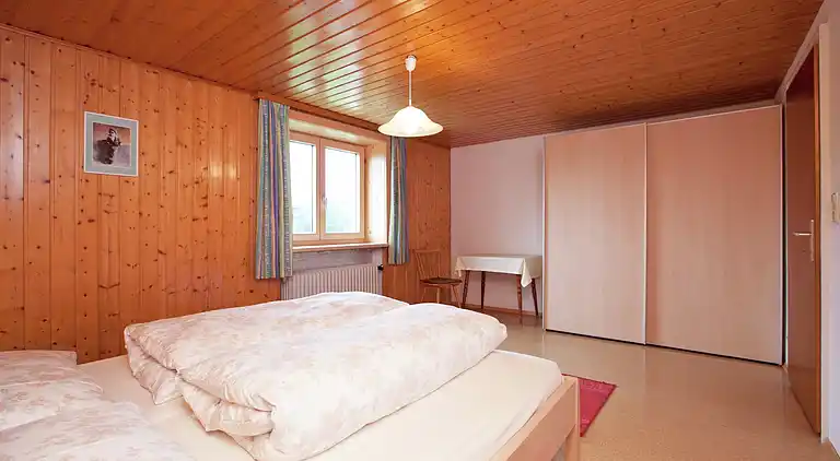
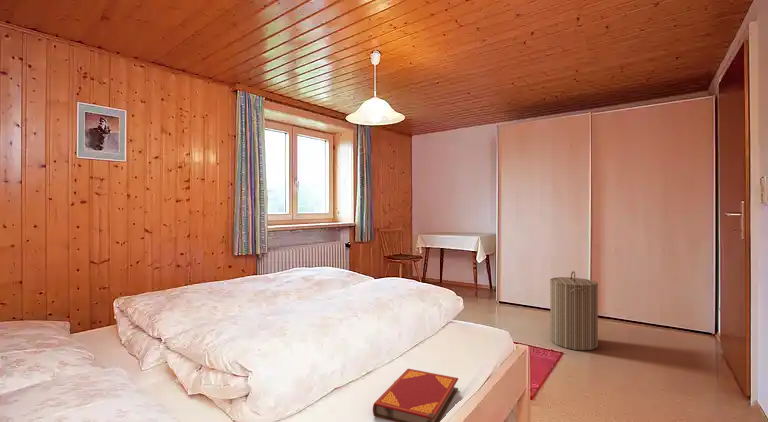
+ laundry hamper (573, 306)
+ hardback book (418, 395)
